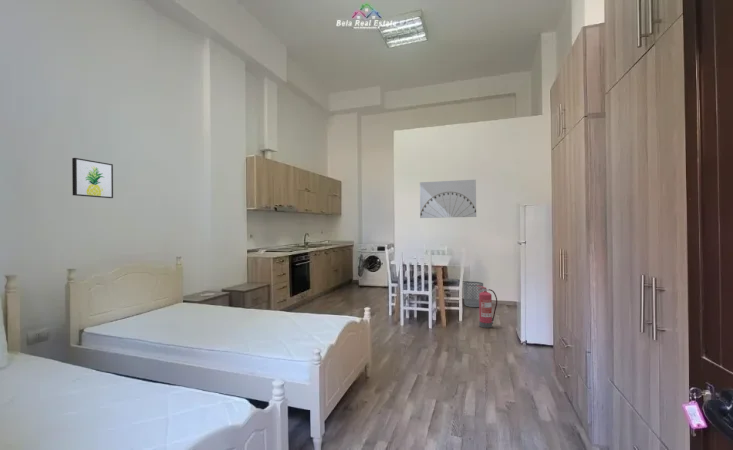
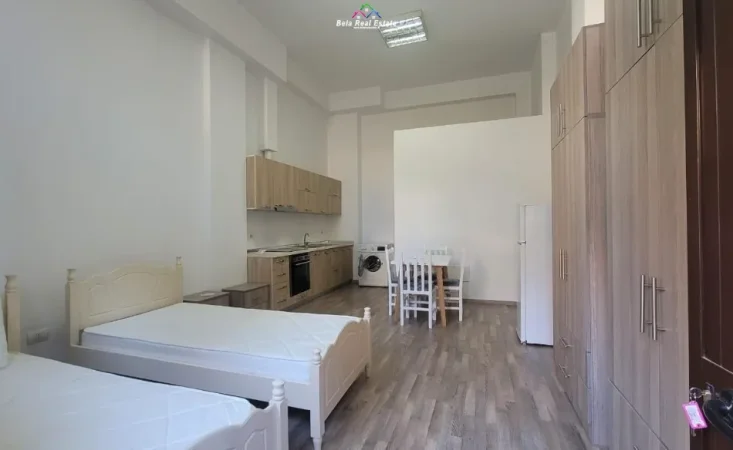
- wall art (93, 179)
- waste bin (473, 294)
- wall art (447, 199)
- fire extinguisher (487, 306)
